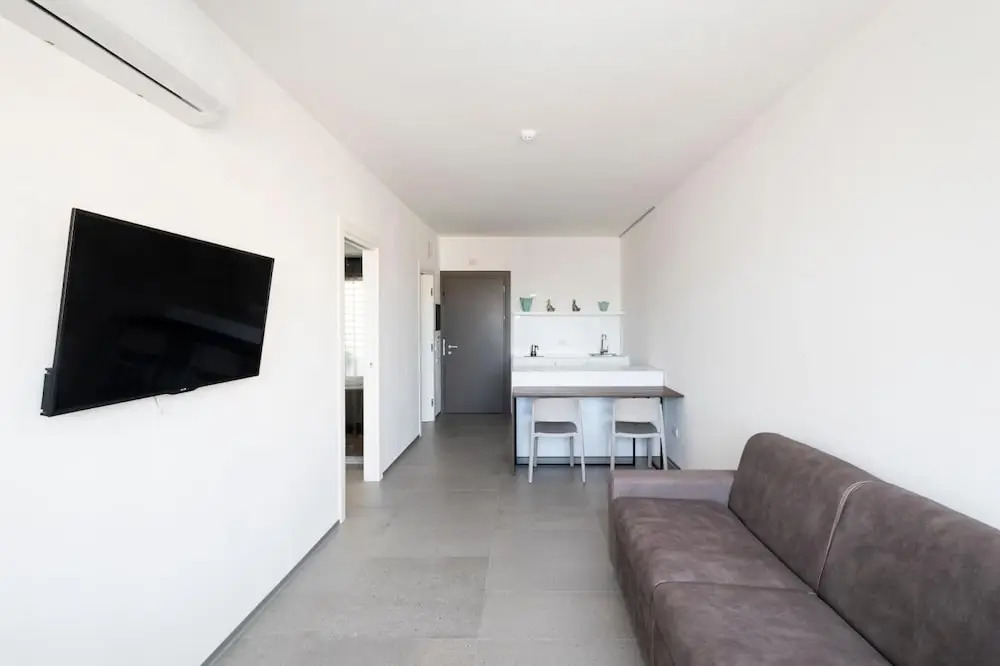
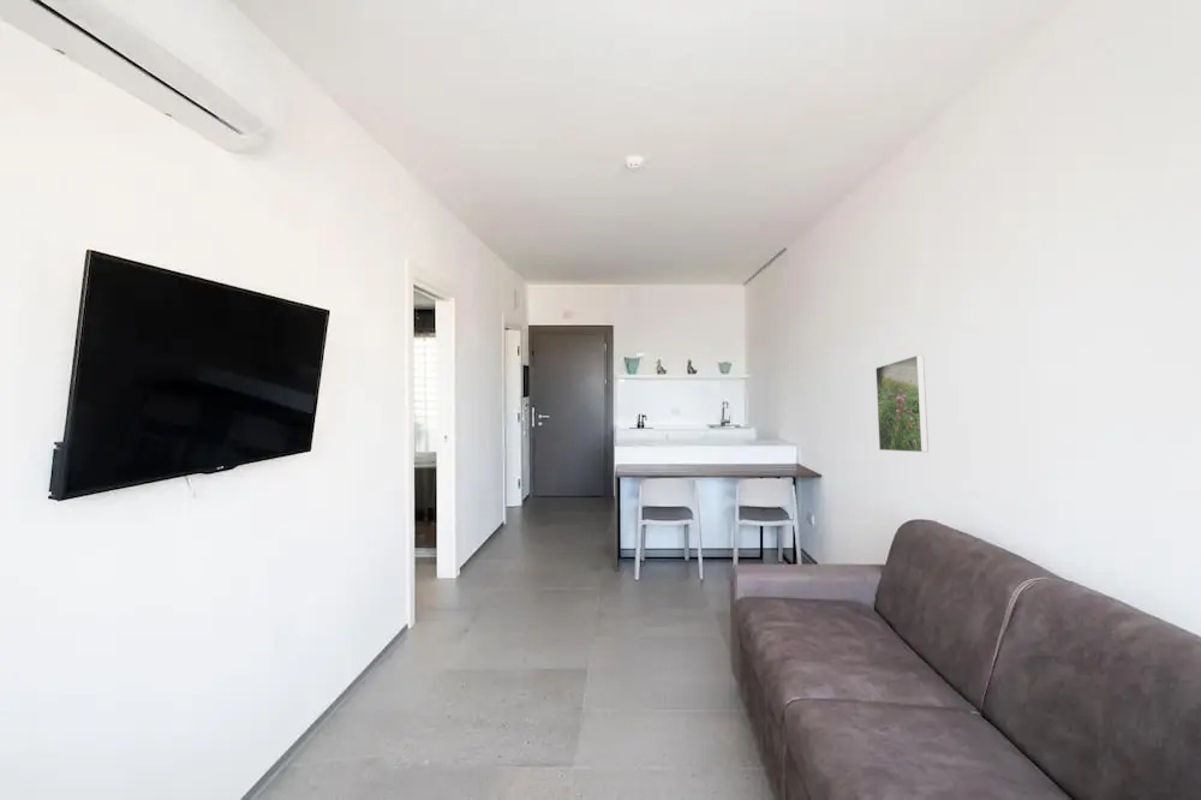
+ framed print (900, 406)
